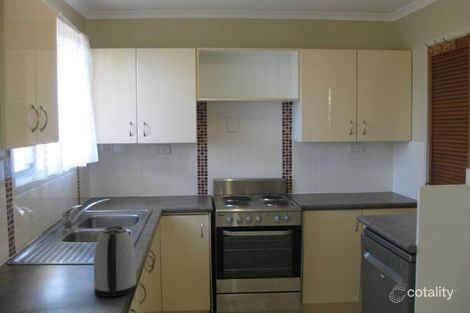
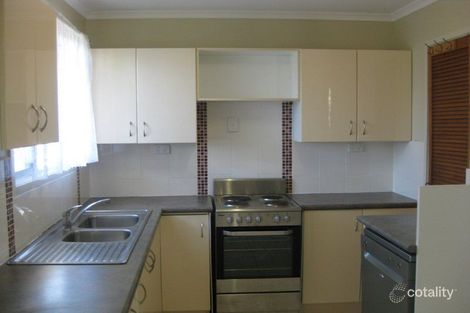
- kettle (113, 260)
